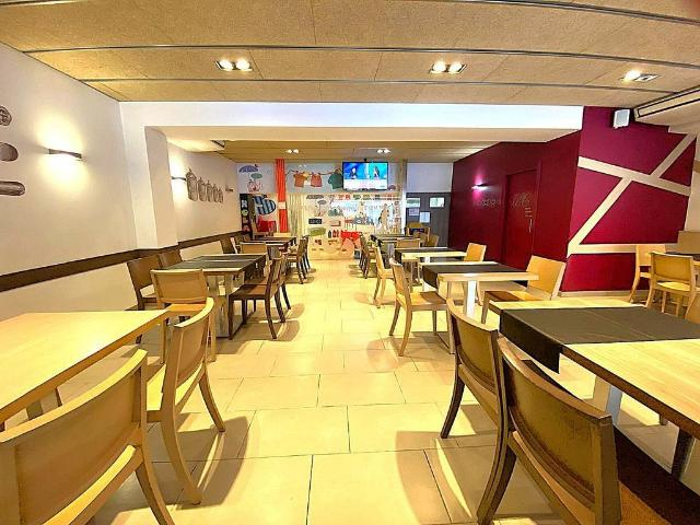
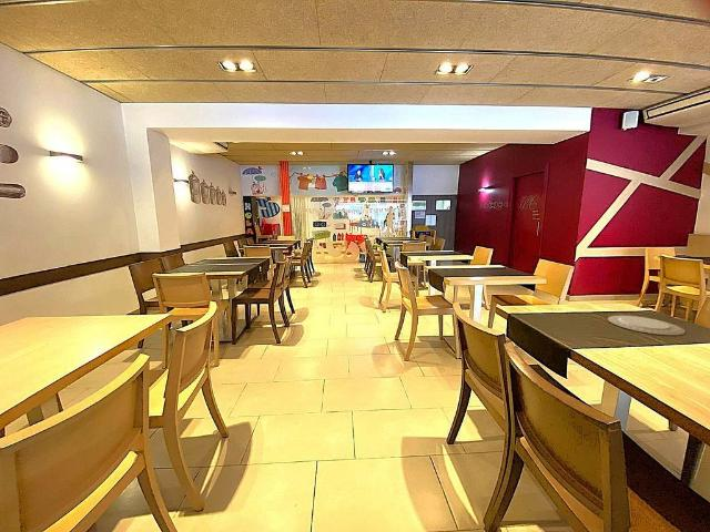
+ chinaware (643, 323)
